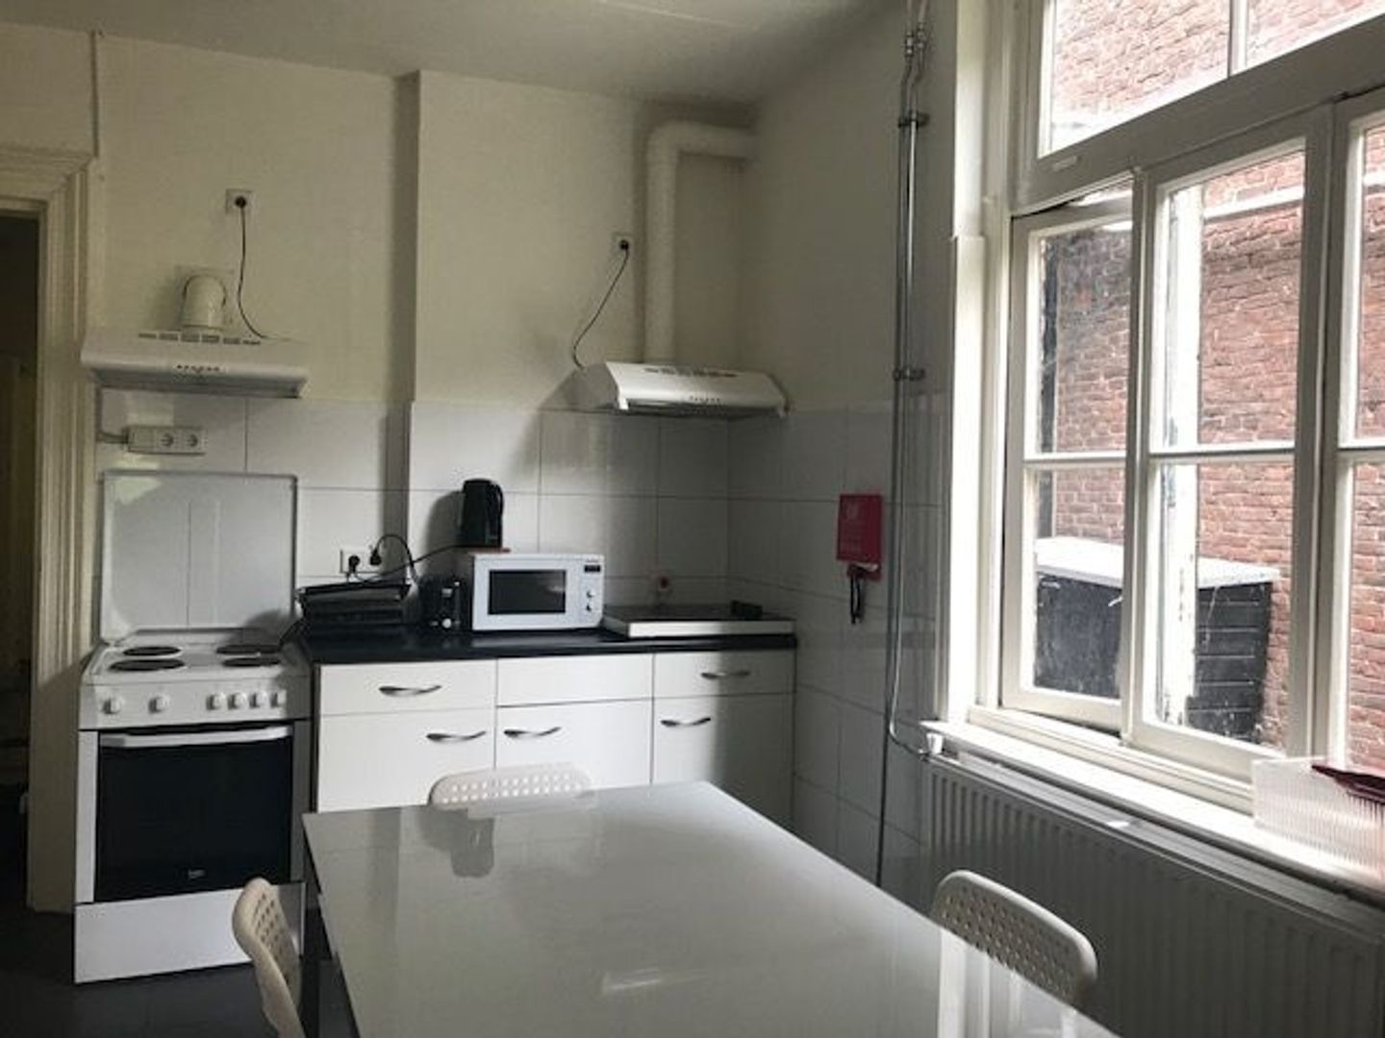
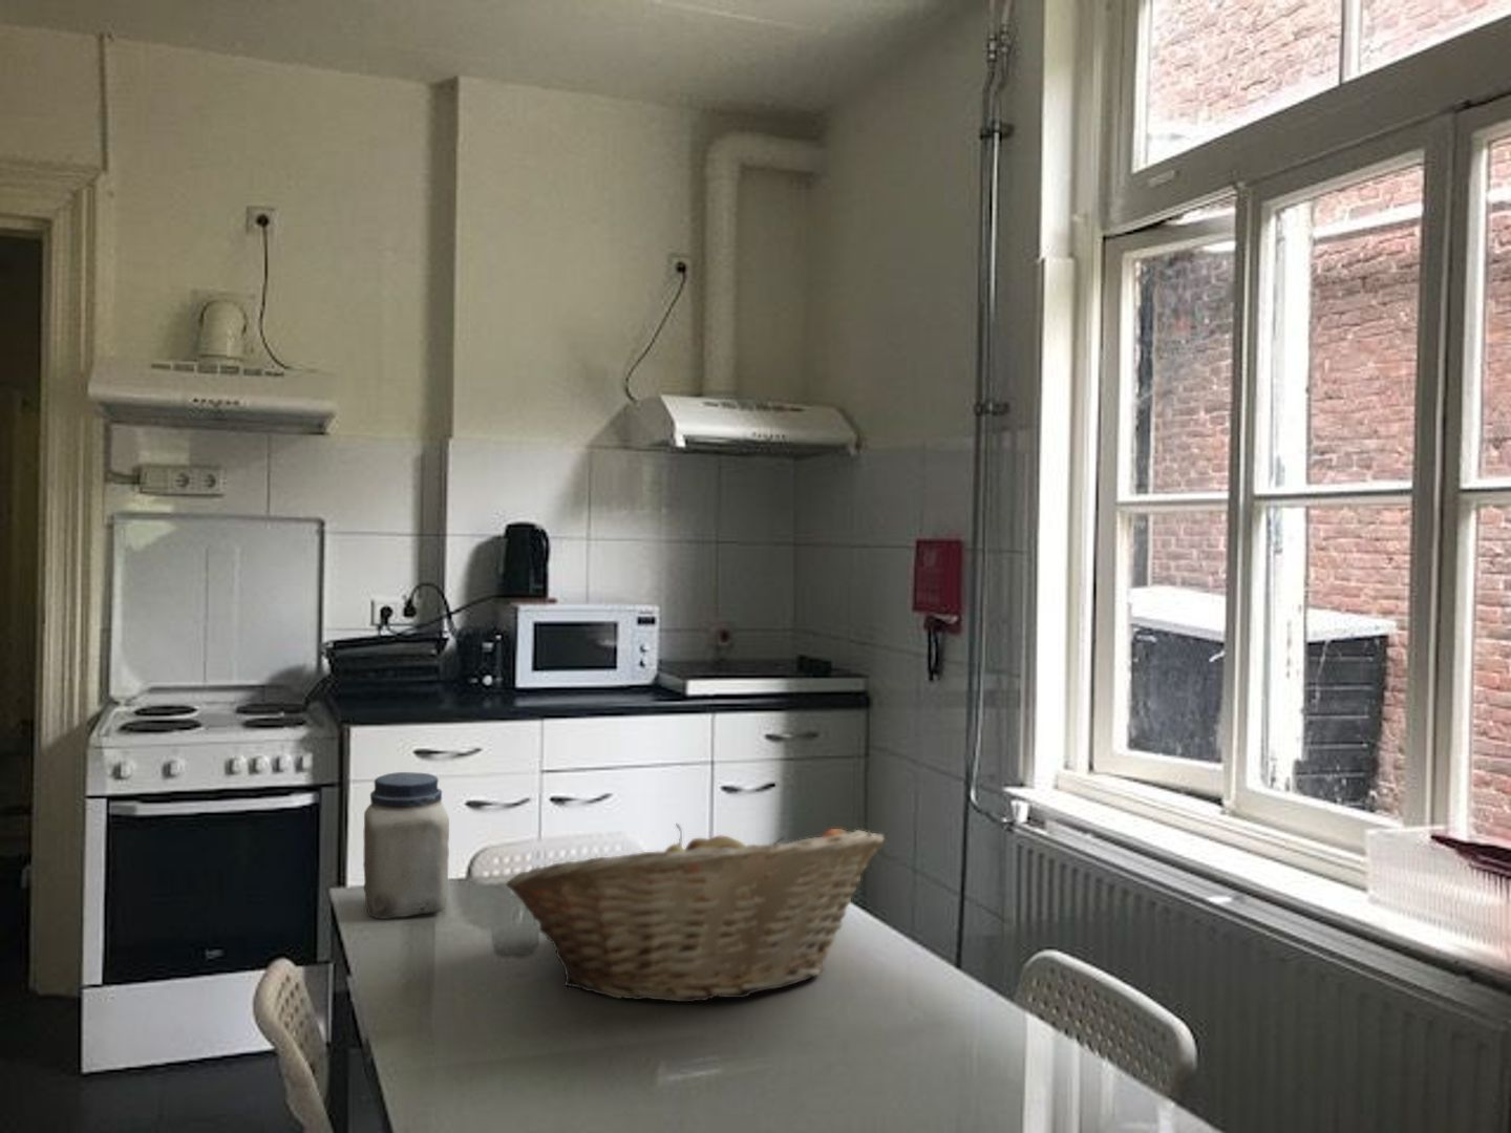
+ fruit basket (700, 891)
+ jar (405, 840)
